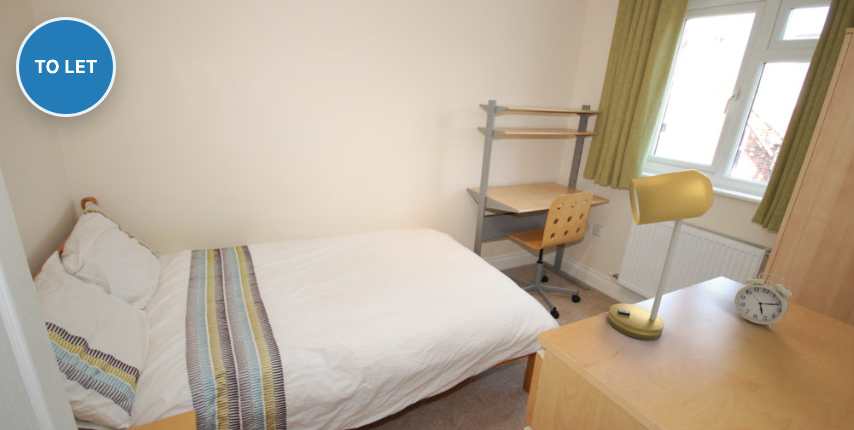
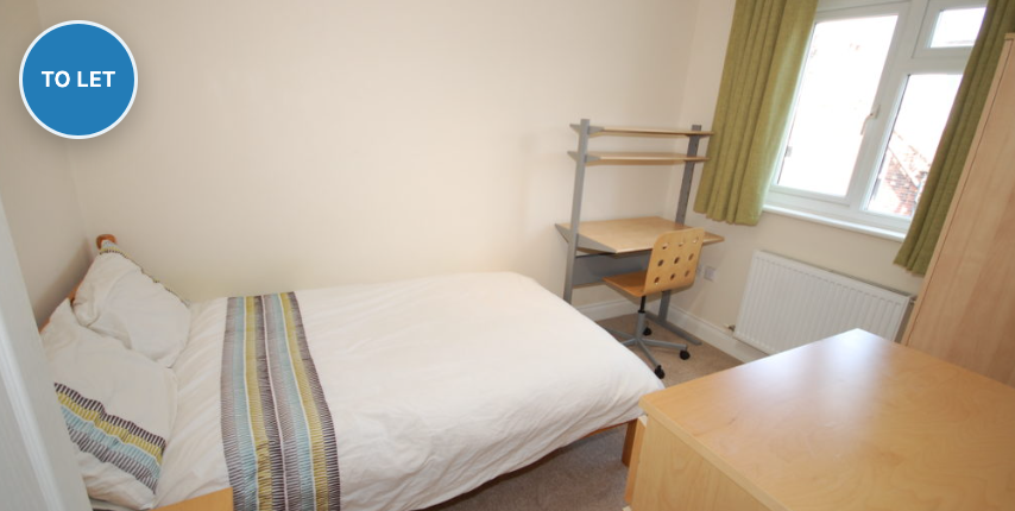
- desk lamp (666, 254)
- alarm clock (762, 298)
